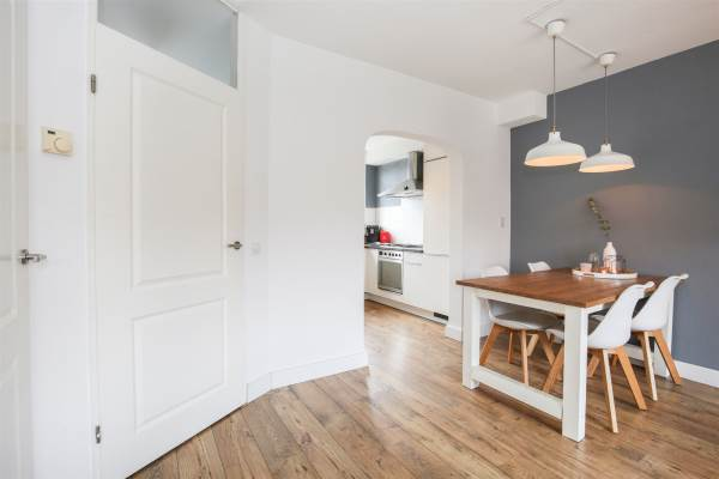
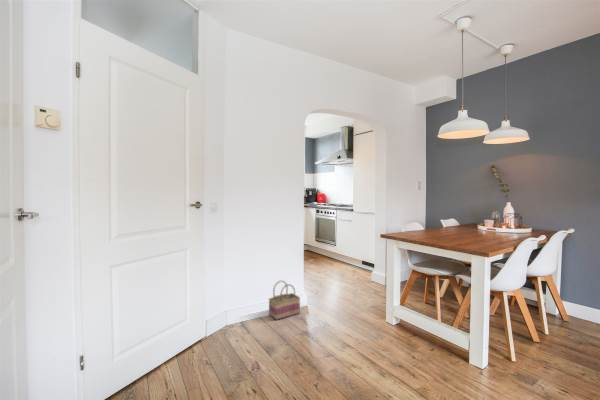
+ basket (284, 298)
